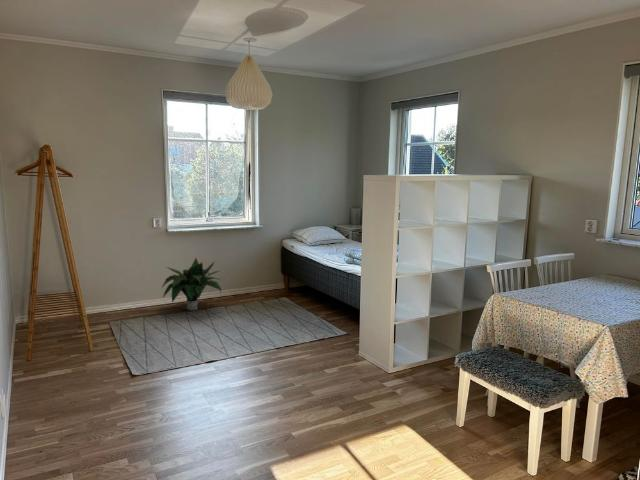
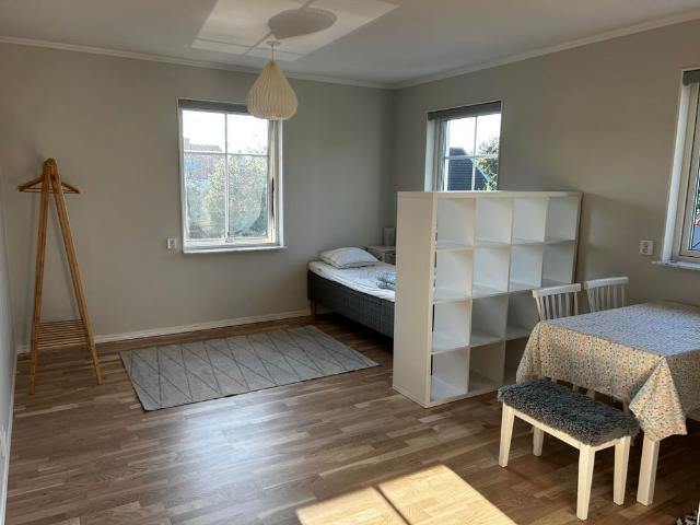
- potted plant (194, 284)
